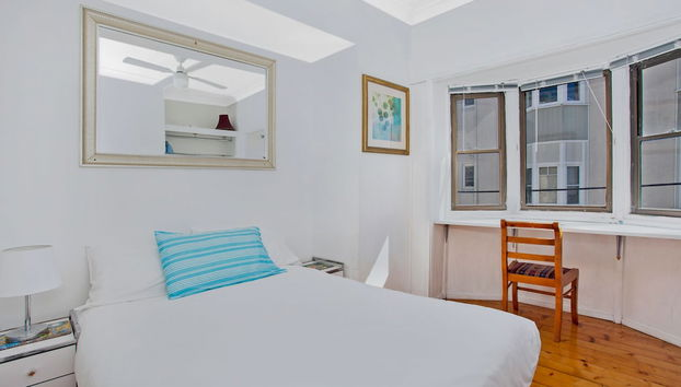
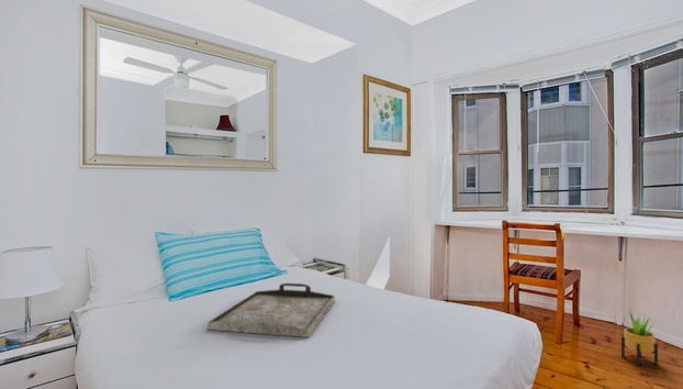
+ potted plant (639, 336)
+ serving tray (278, 304)
